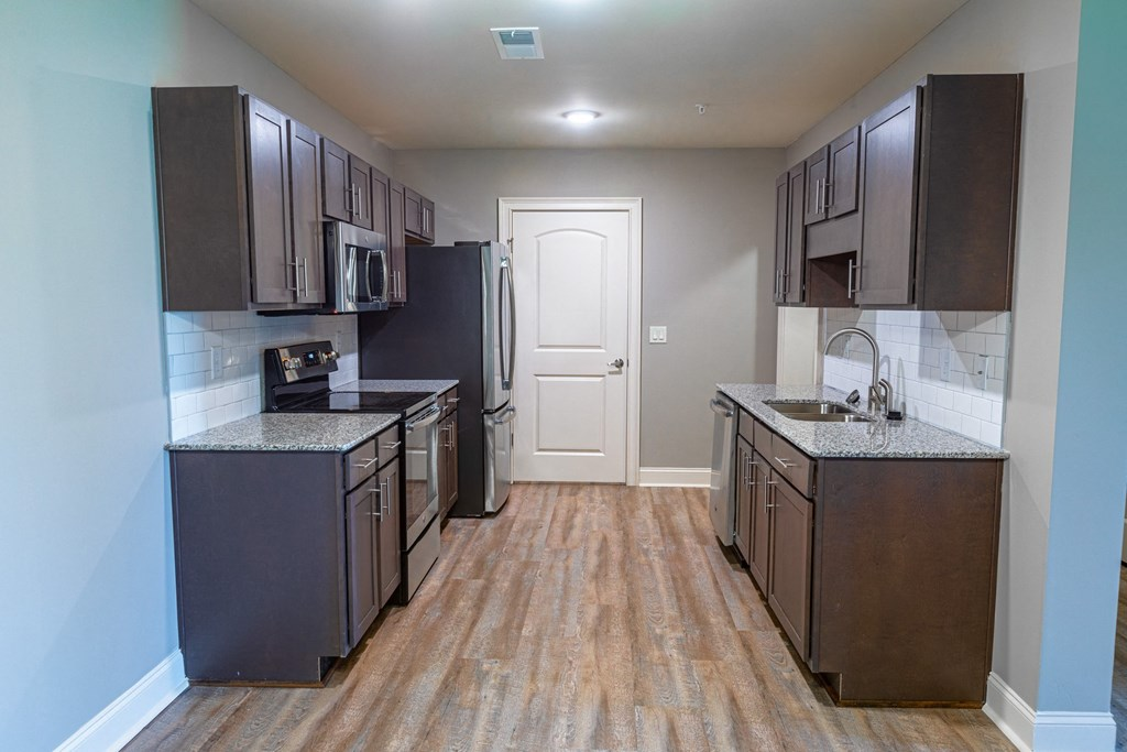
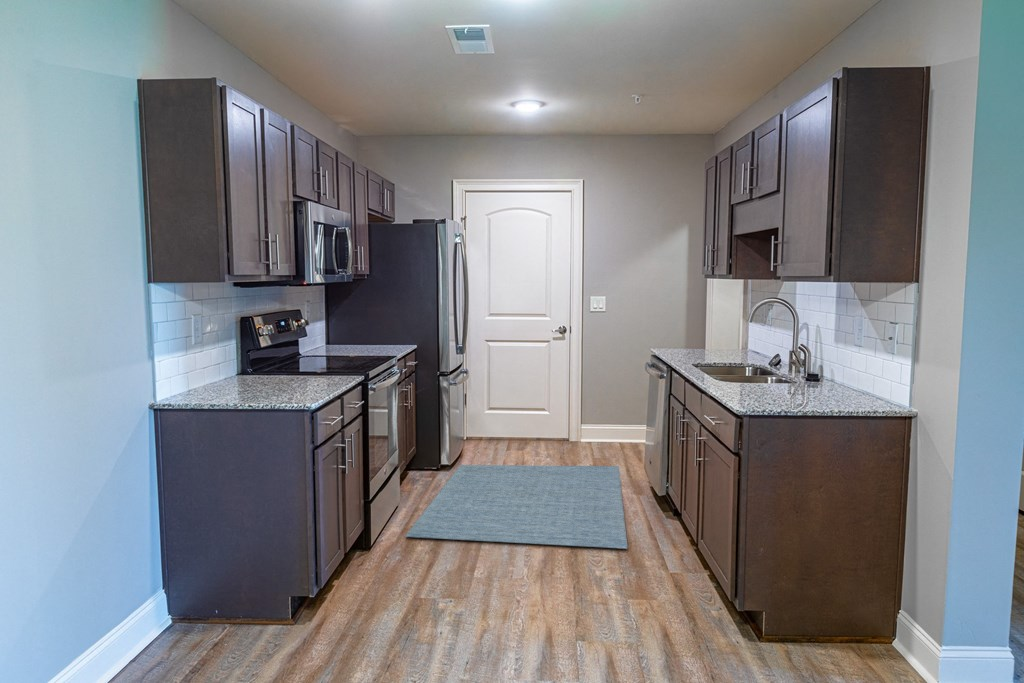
+ rug (531, 489)
